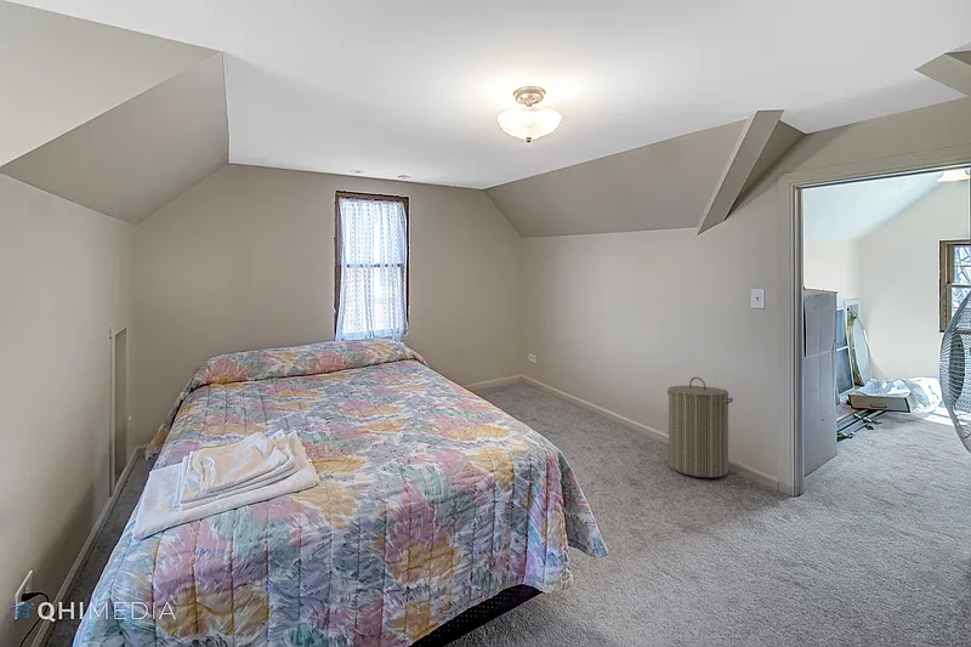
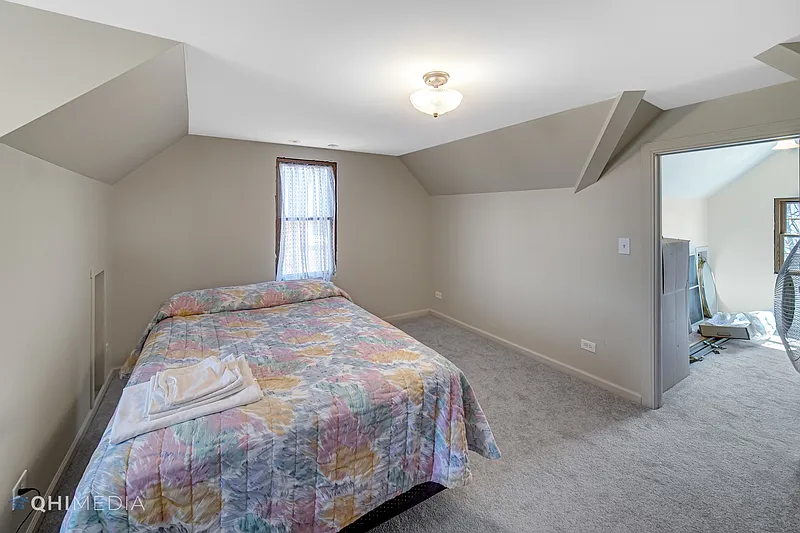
- laundry hamper (697, 422)
